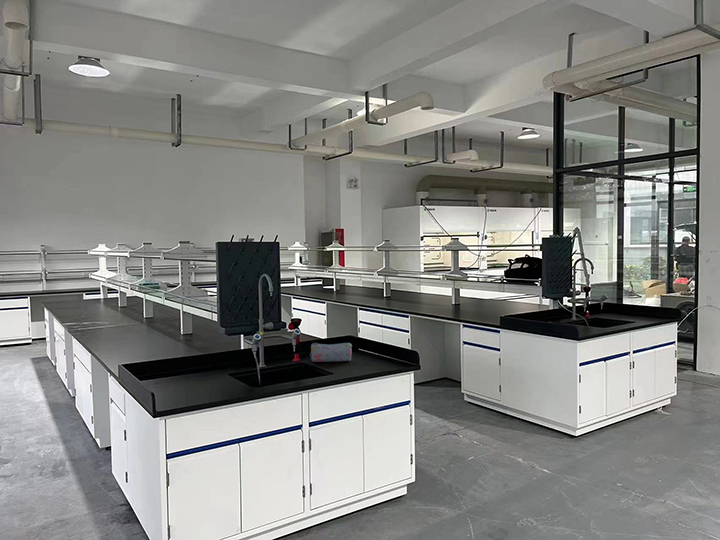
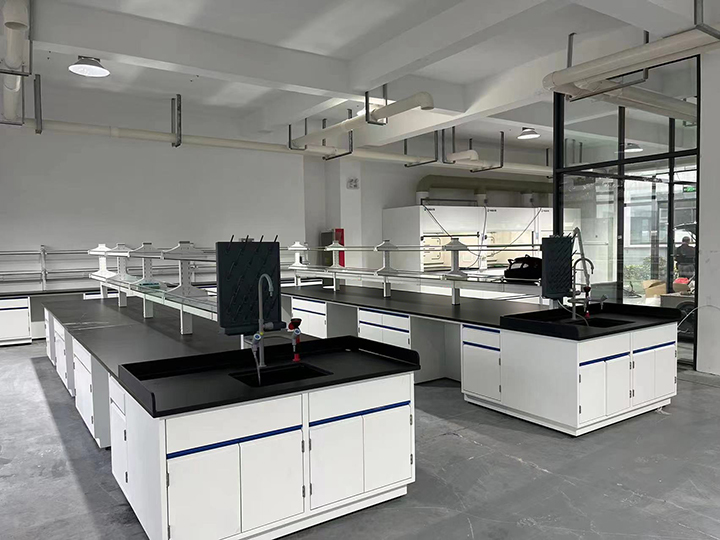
- pencil case (331, 351)
